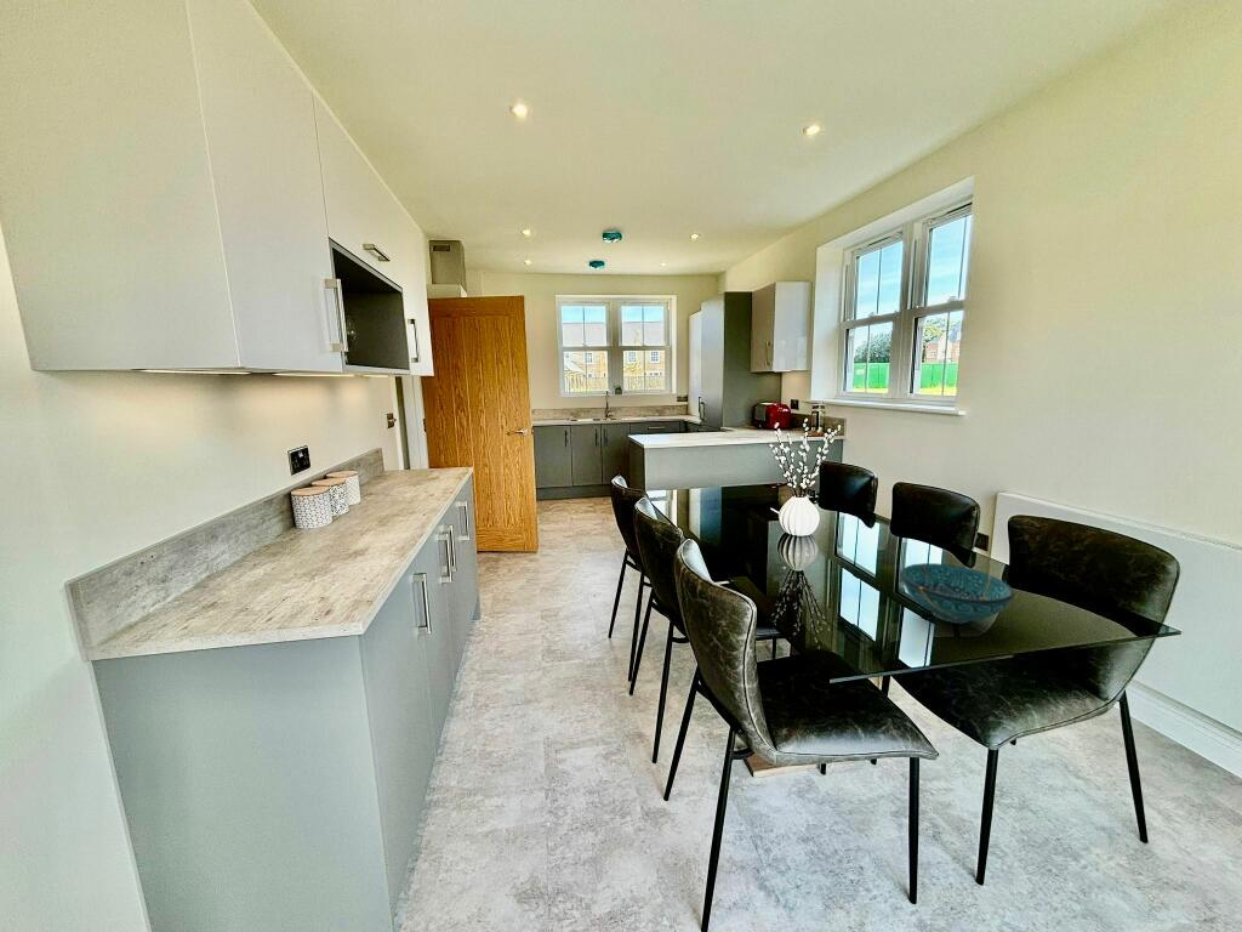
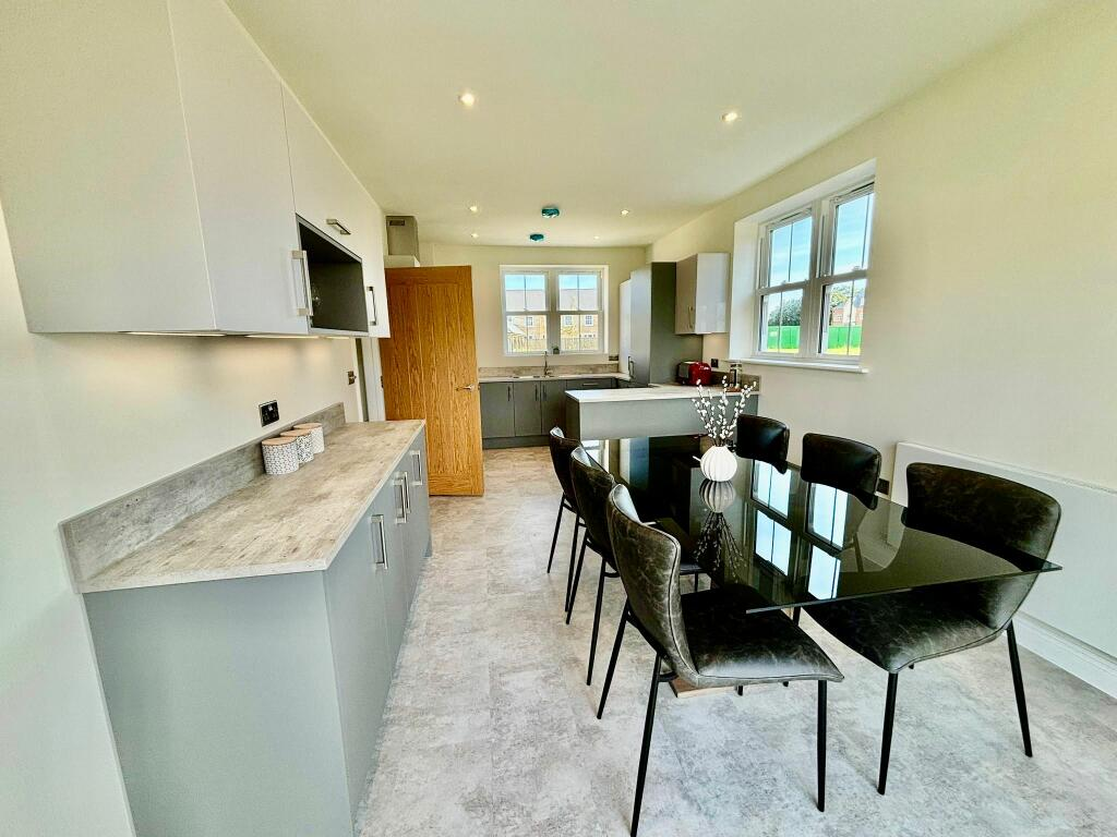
- decorative bowl (951, 597)
